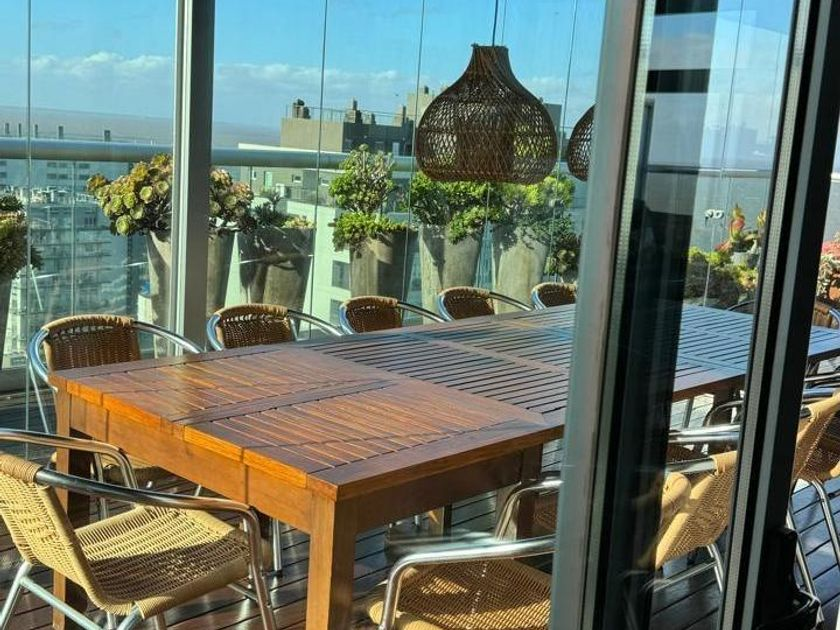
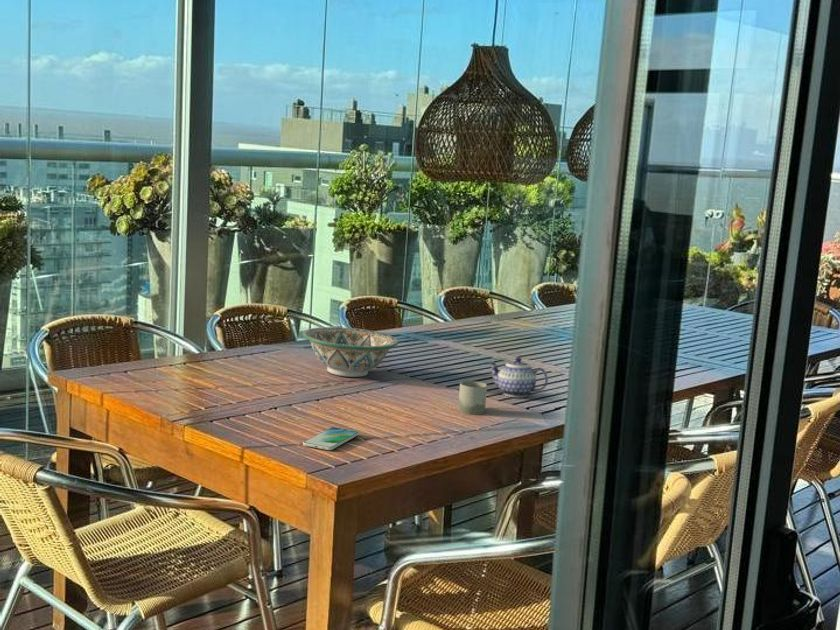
+ smartphone (331, 438)
+ teapot (517, 376)
+ cup (473, 396)
+ decorative bowl (349, 353)
